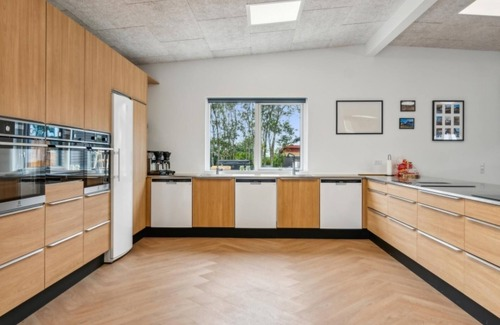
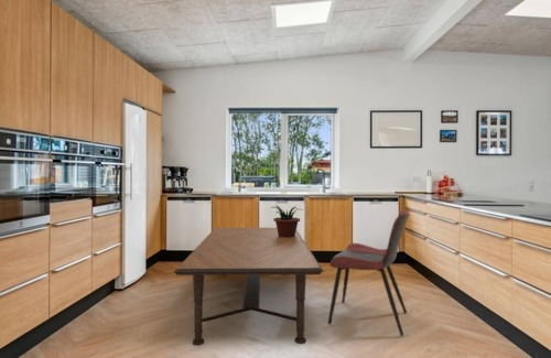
+ potted plant (285, 220)
+ dining chair (368, 263)
+ dining table (252, 271)
